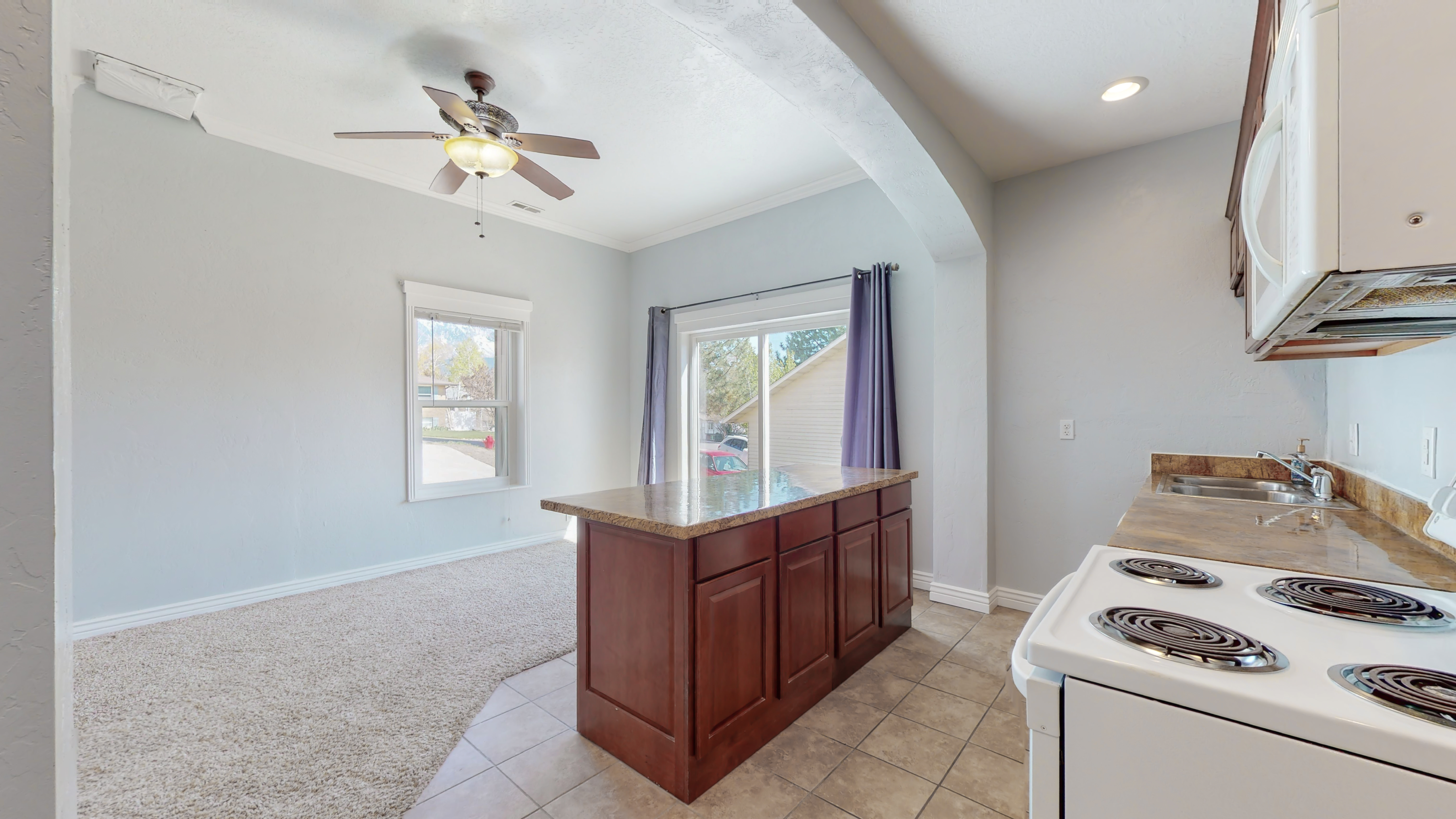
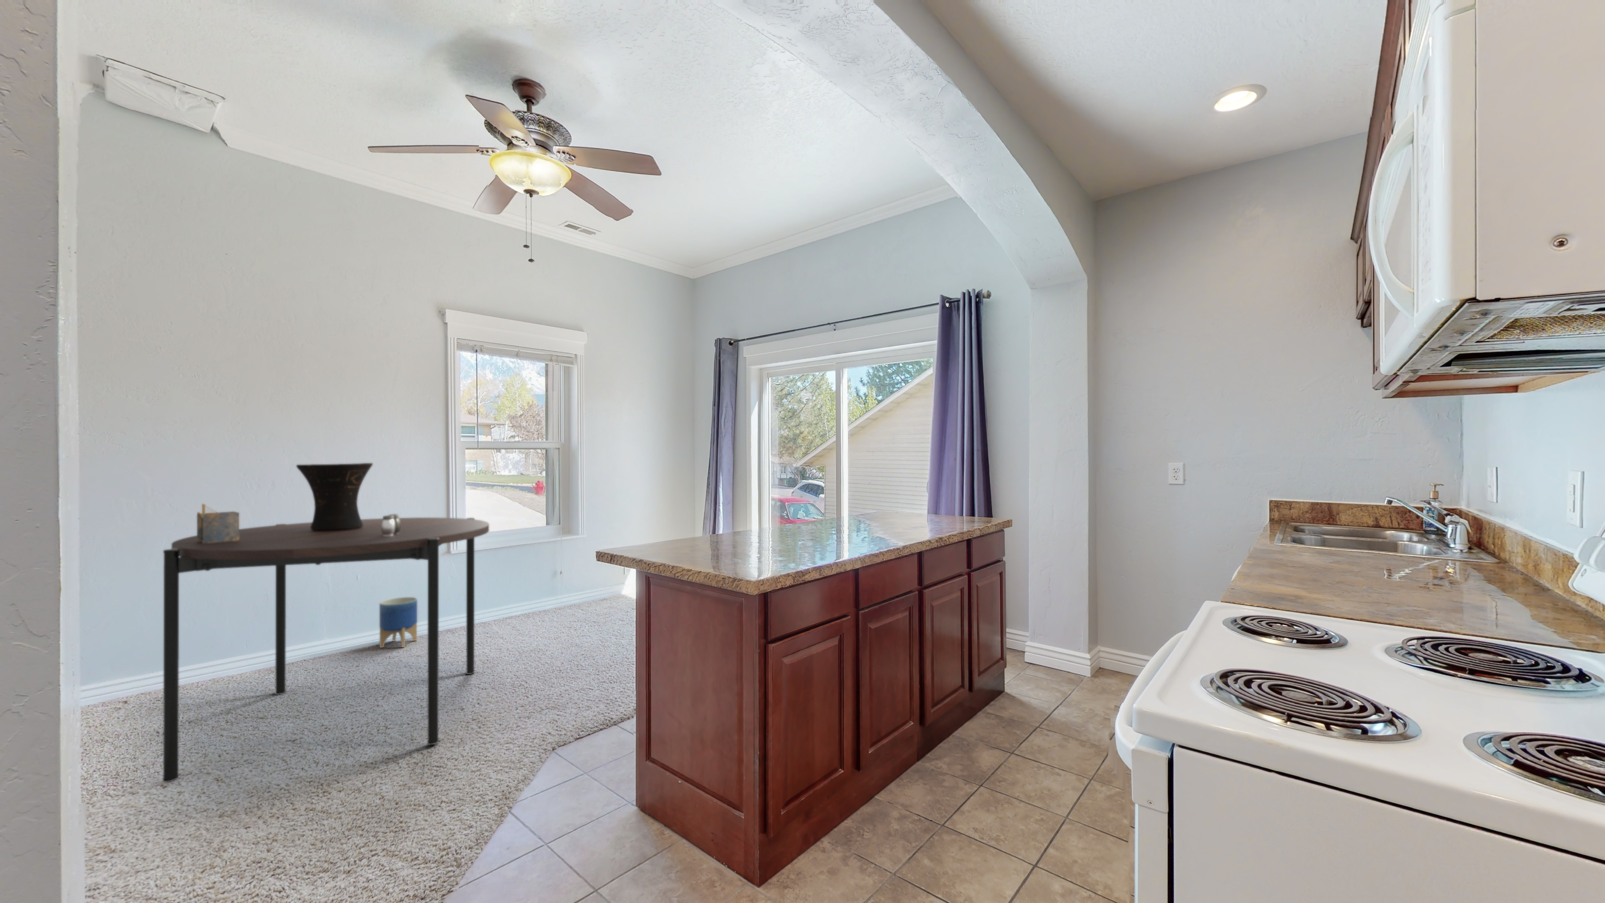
+ salt and pepper shaker (391, 524)
+ napkin holder (218, 522)
+ dining table (347, 562)
+ planter (399, 622)
+ vase (336, 495)
